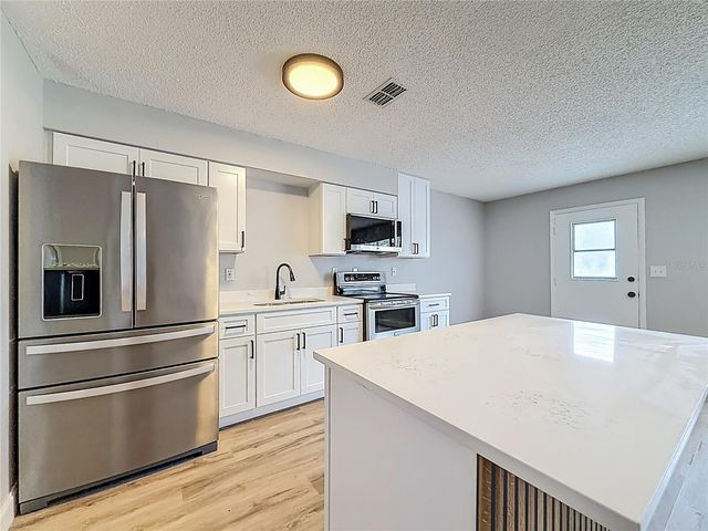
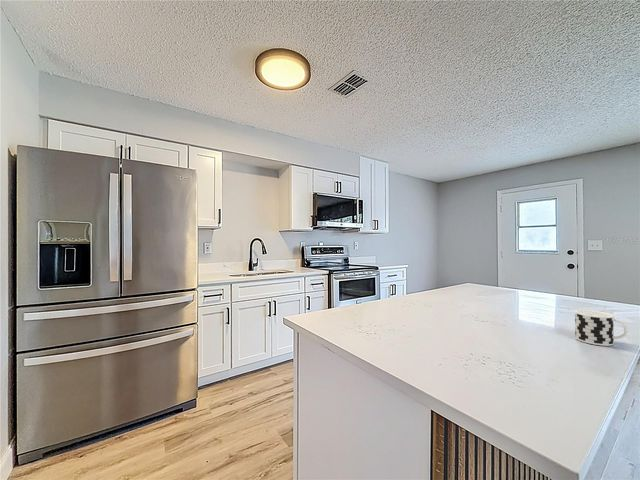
+ cup (600, 328)
